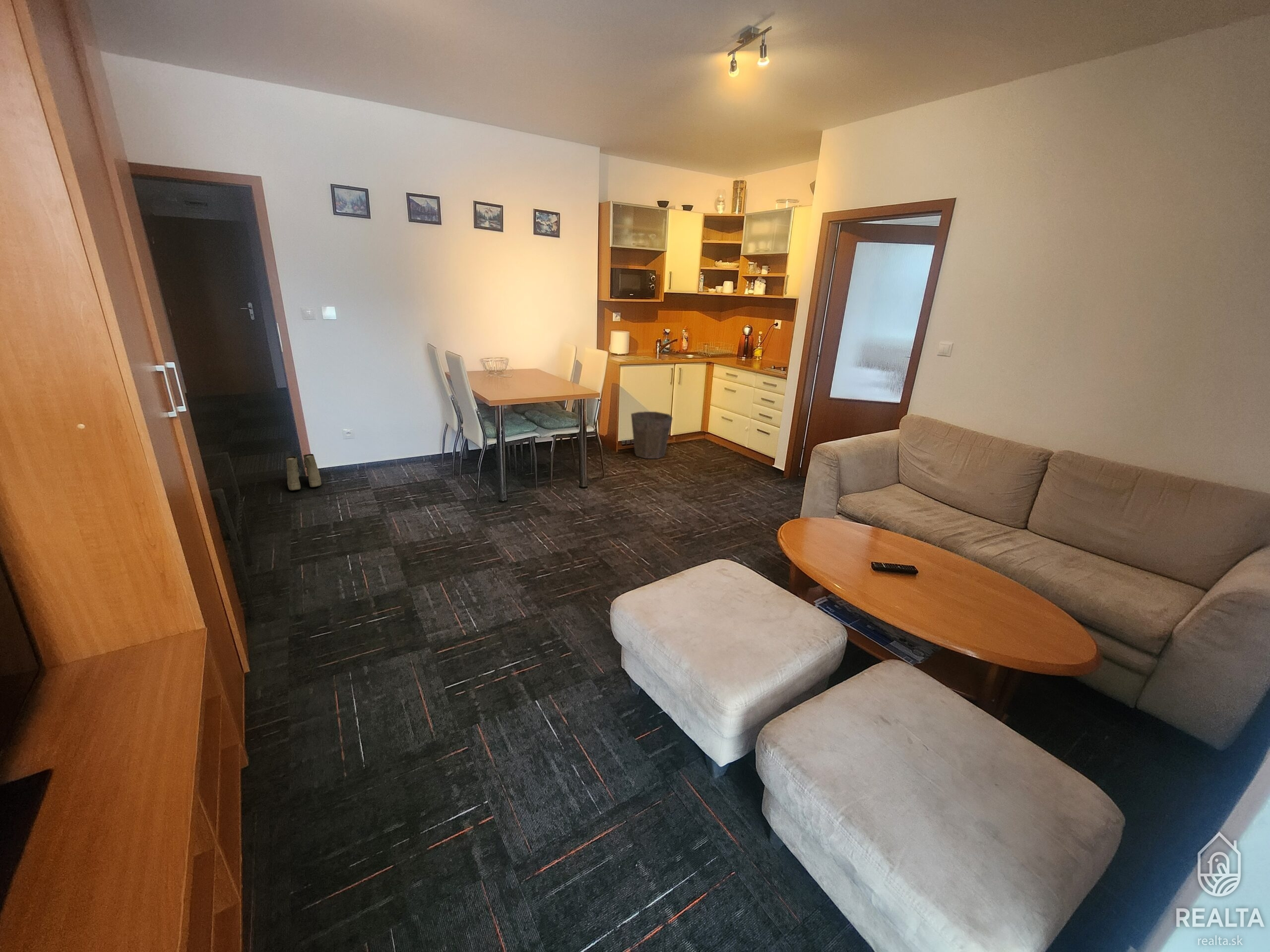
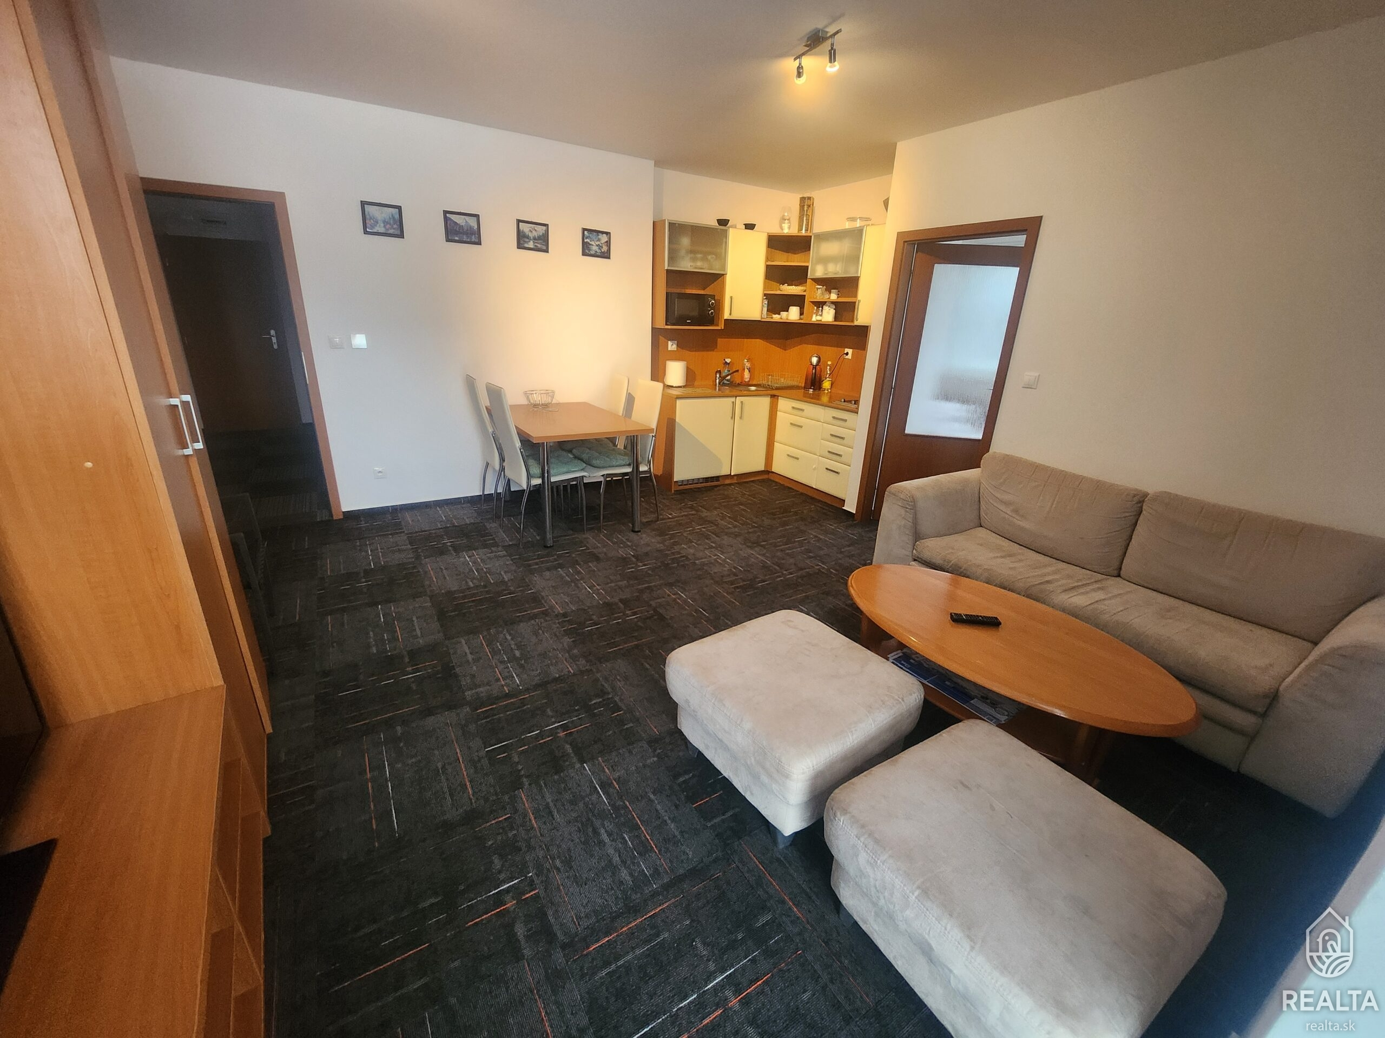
- waste bin (650, 435)
- boots (300, 470)
